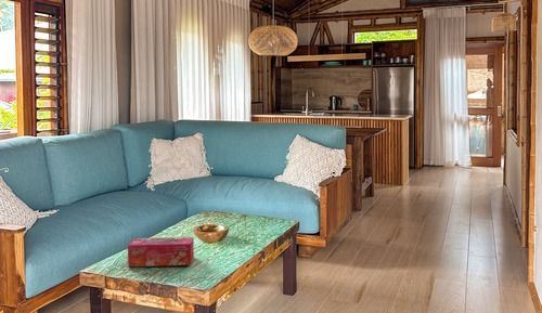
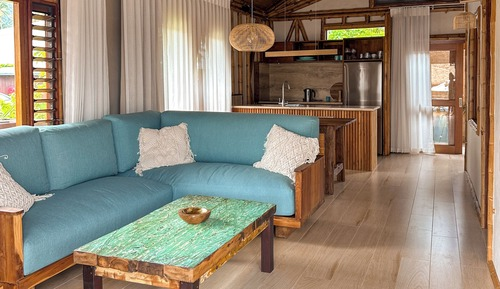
- tissue box (162, 251)
